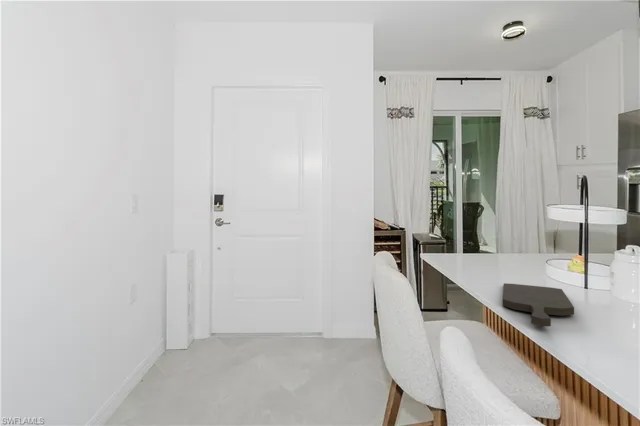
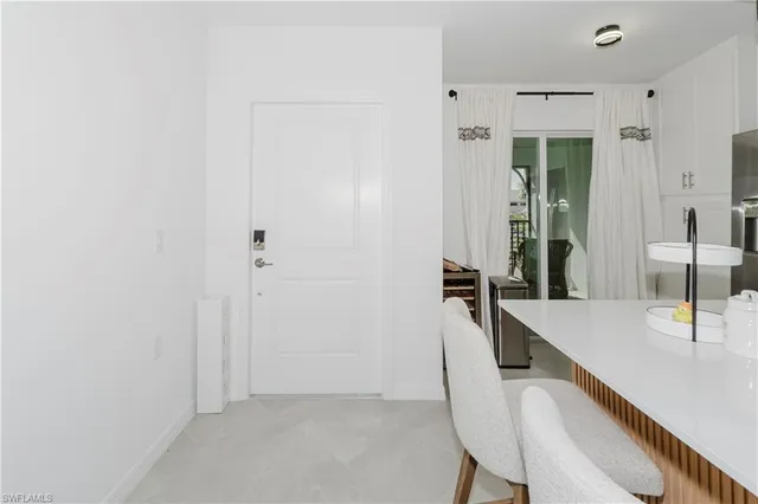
- cutting board (535, 302)
